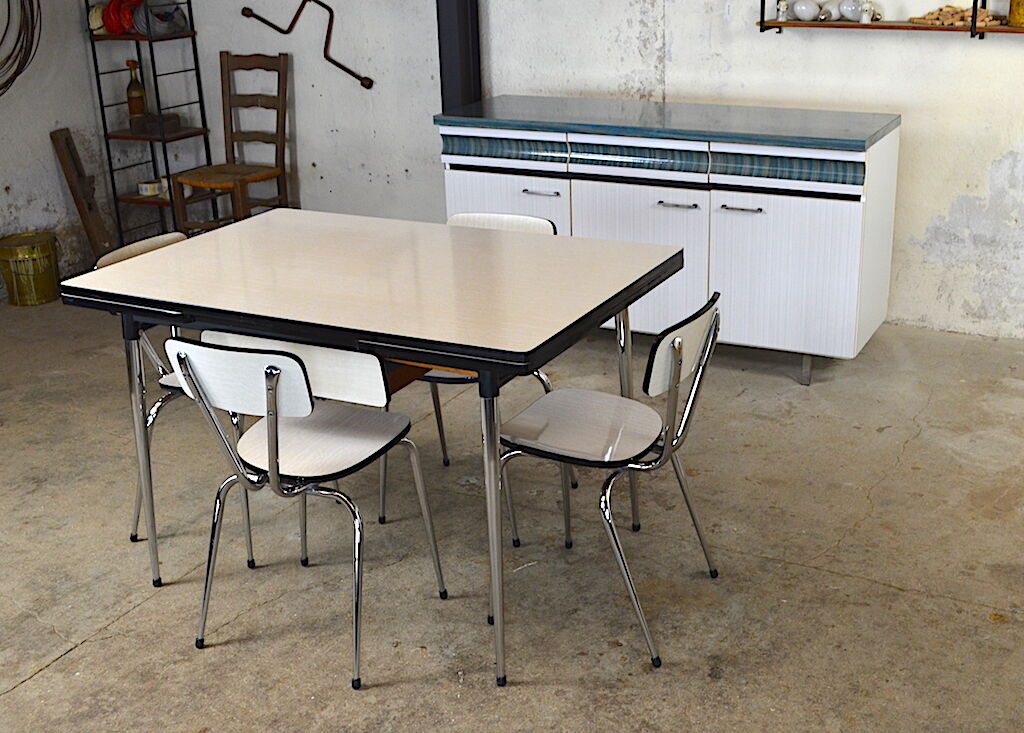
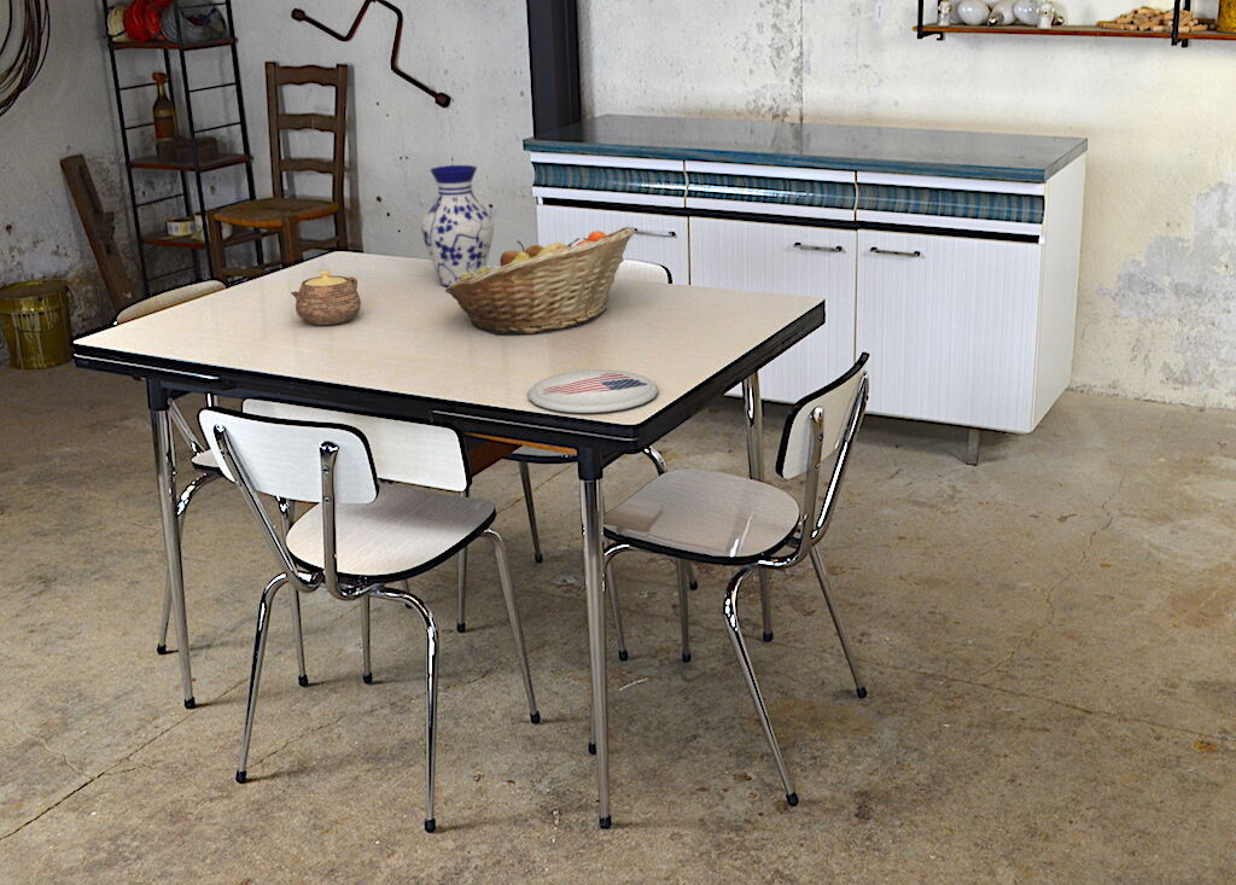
+ teapot (325, 296)
+ fruit basket (543, 274)
+ plate (593, 389)
+ vase (457, 226)
